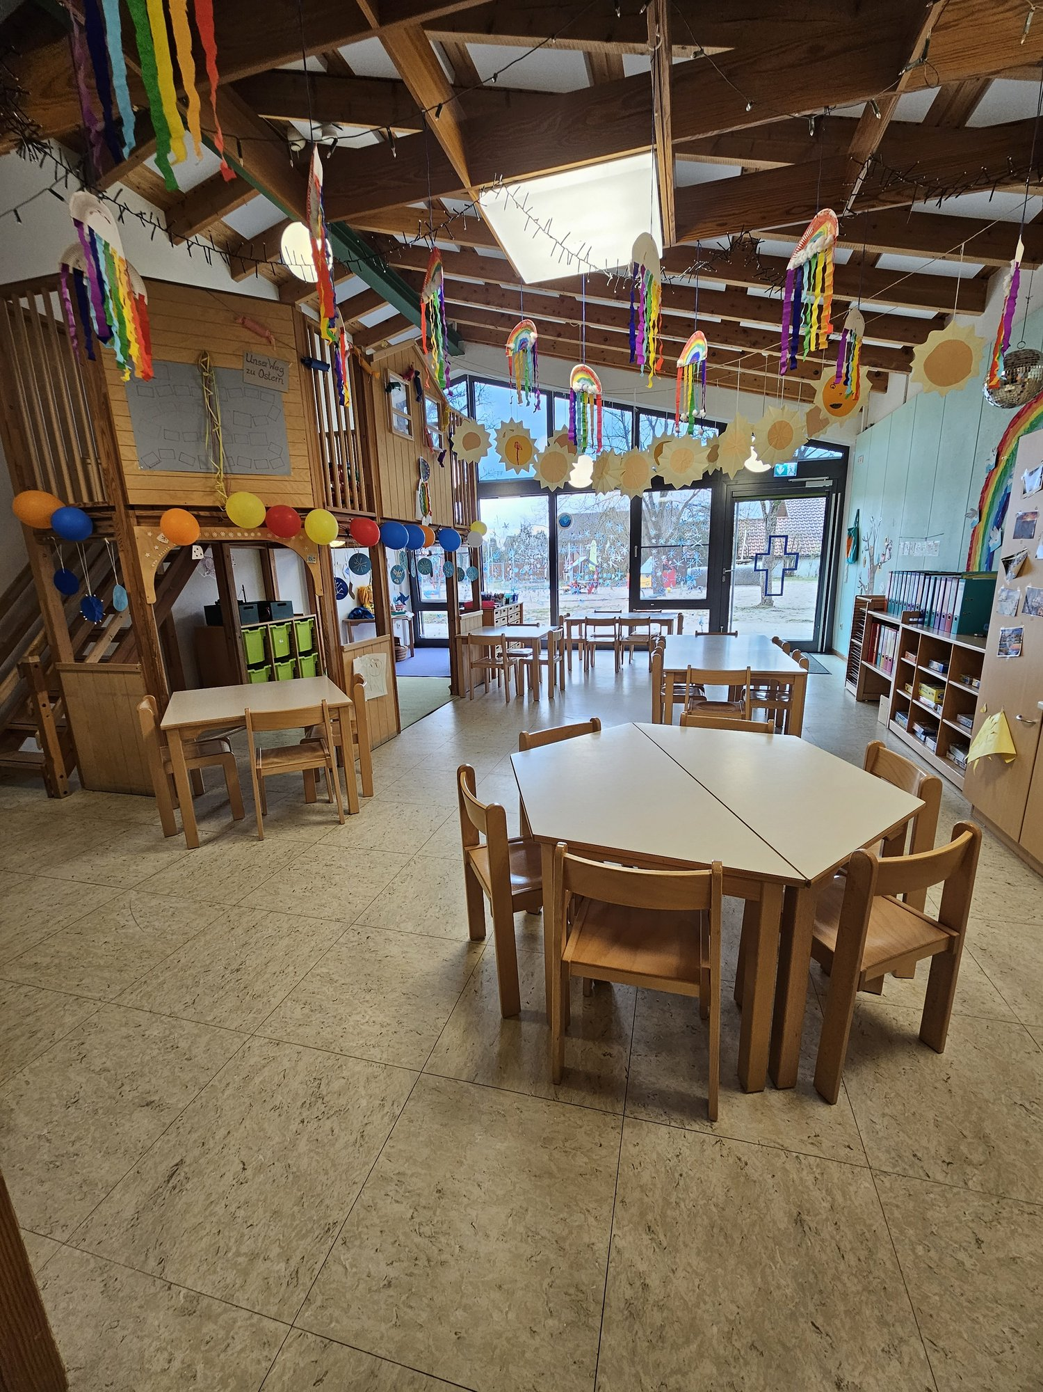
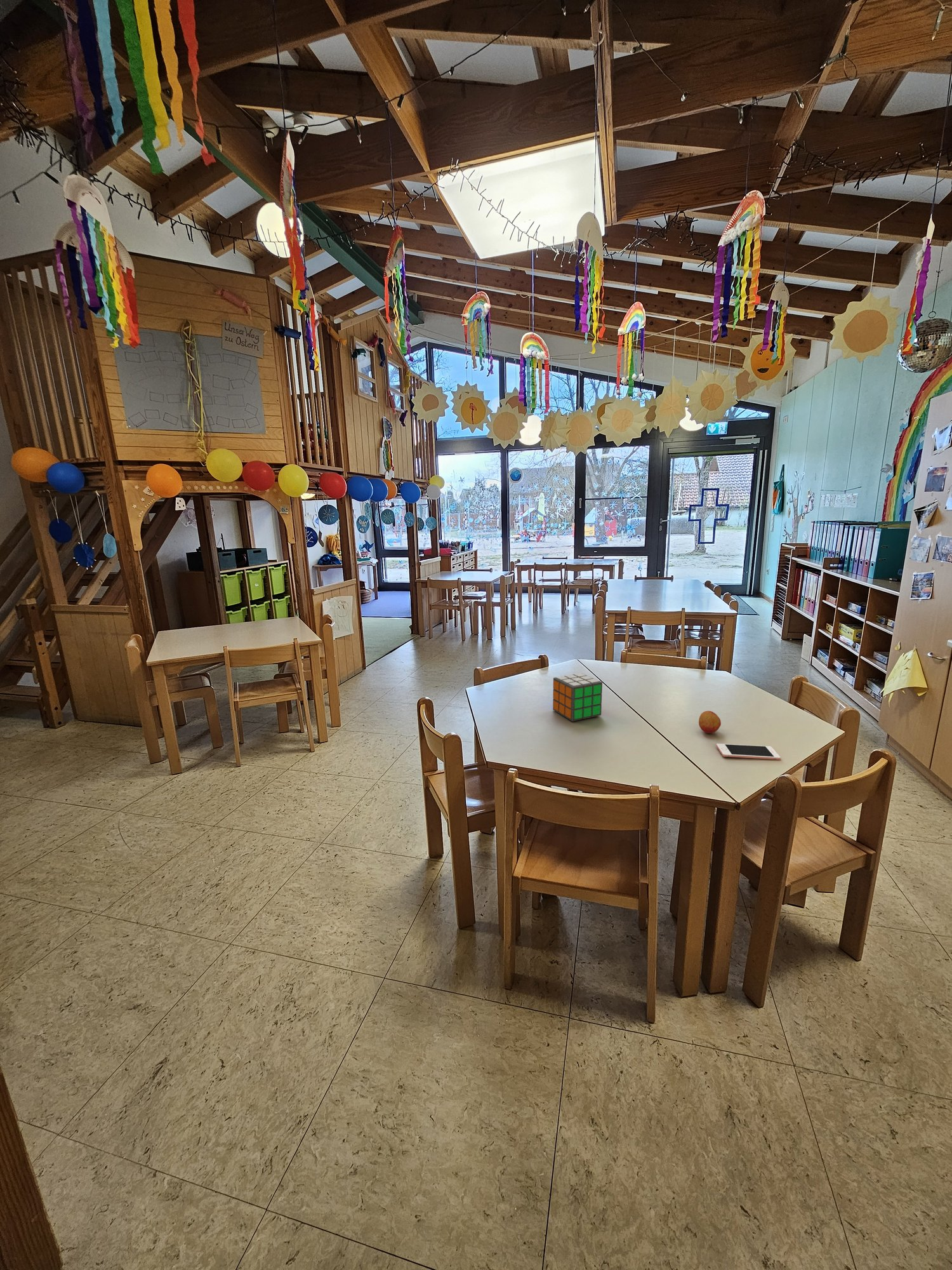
+ cell phone (747, 751)
+ fruit (709, 721)
+ puzzle (577, 696)
